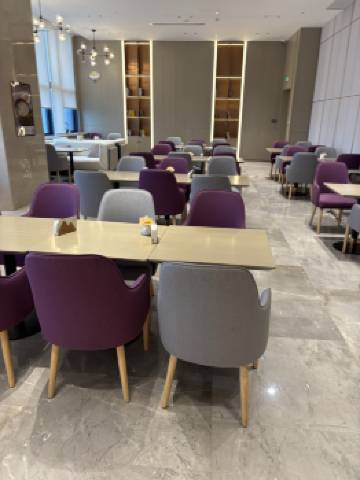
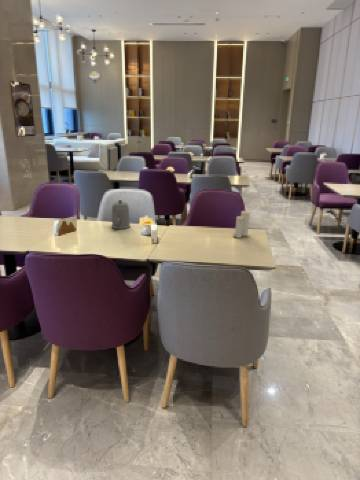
+ candle (241, 222)
+ teapot (120, 213)
